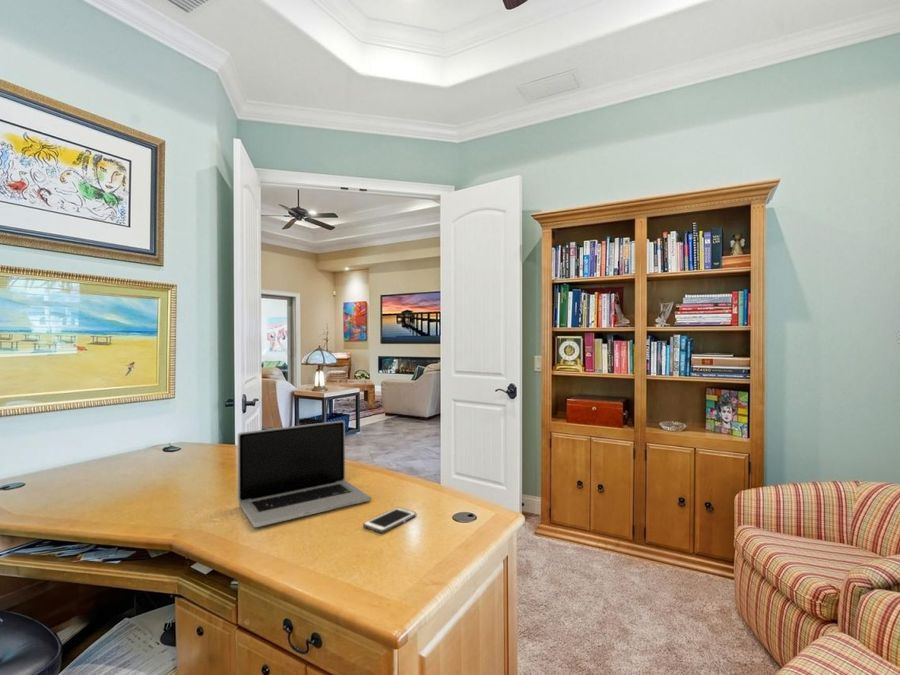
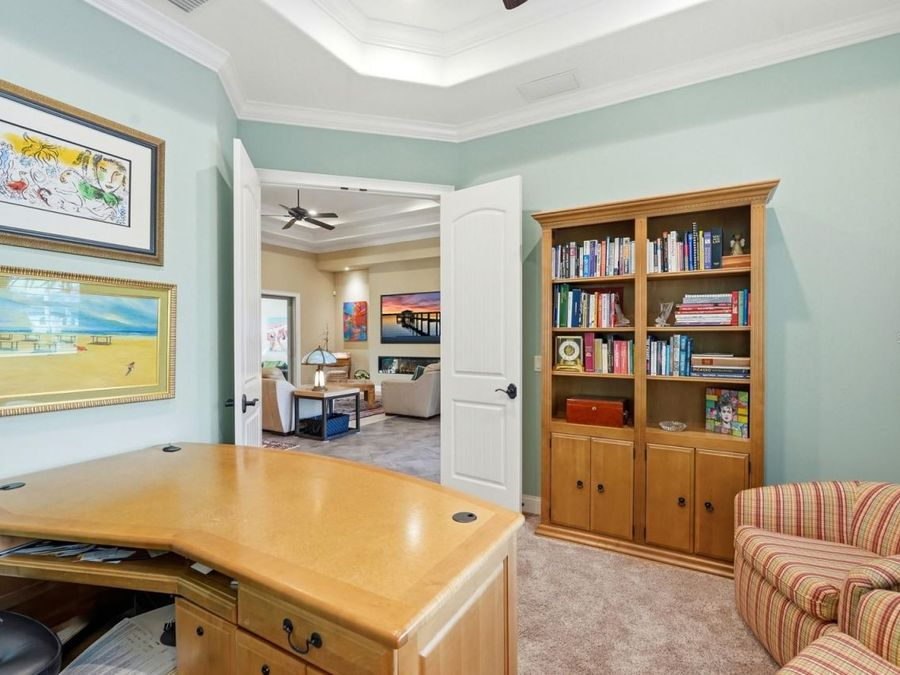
- cell phone (390, 519)
- laptop (305, 467)
